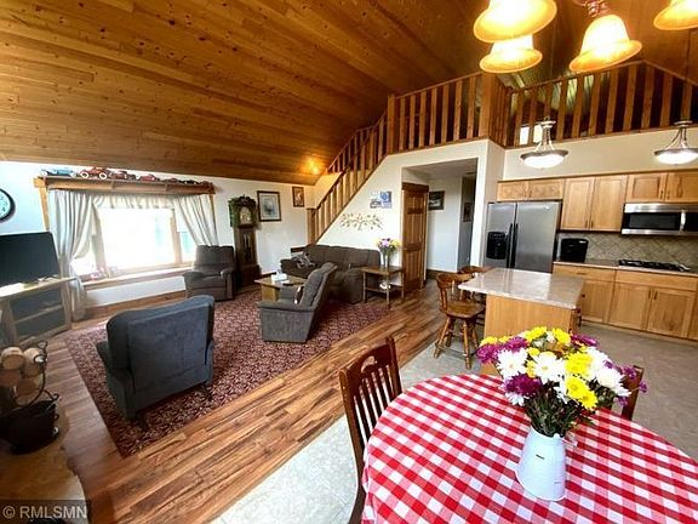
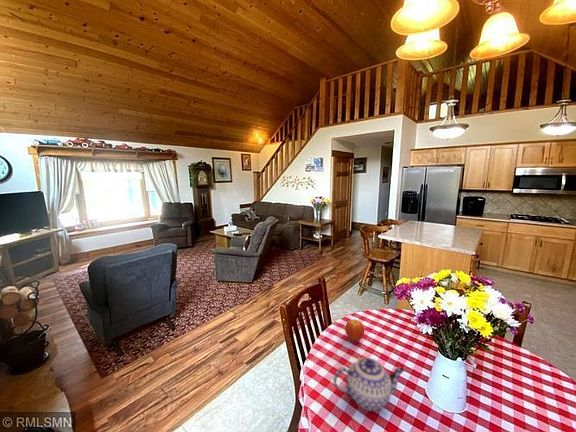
+ fruit (354, 329)
+ teapot (368, 379)
